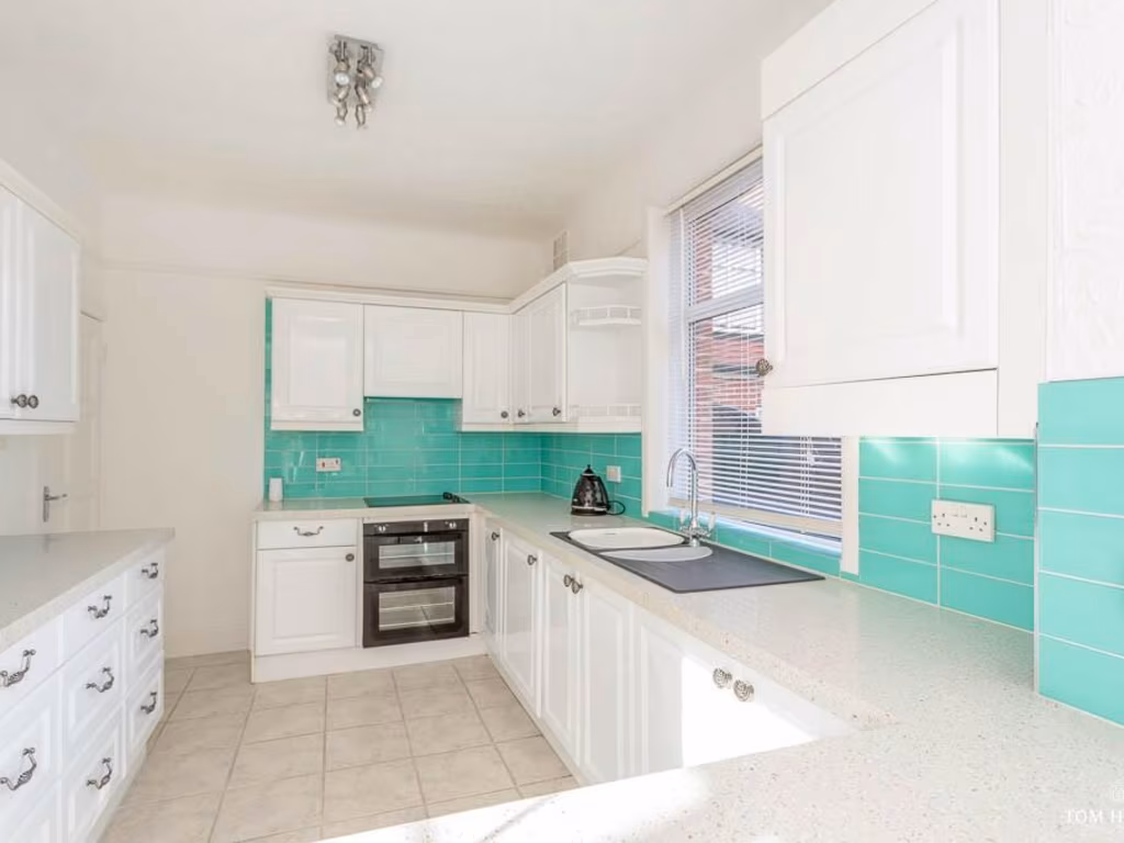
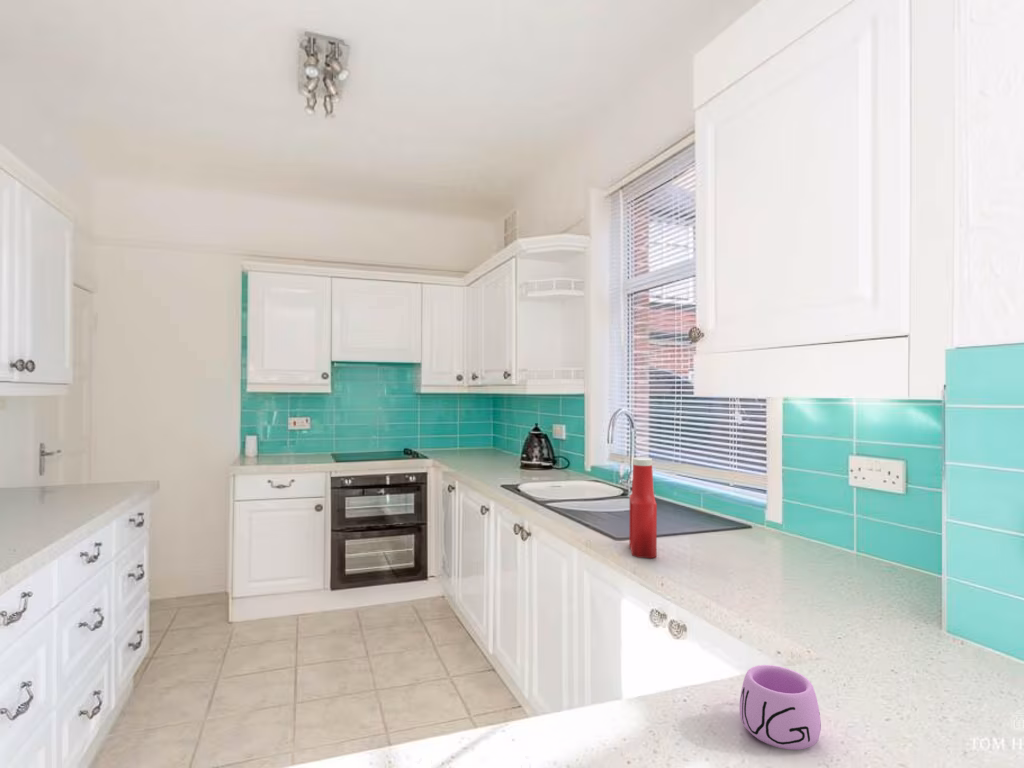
+ soap bottle (642, 504)
+ mug (776, 699)
